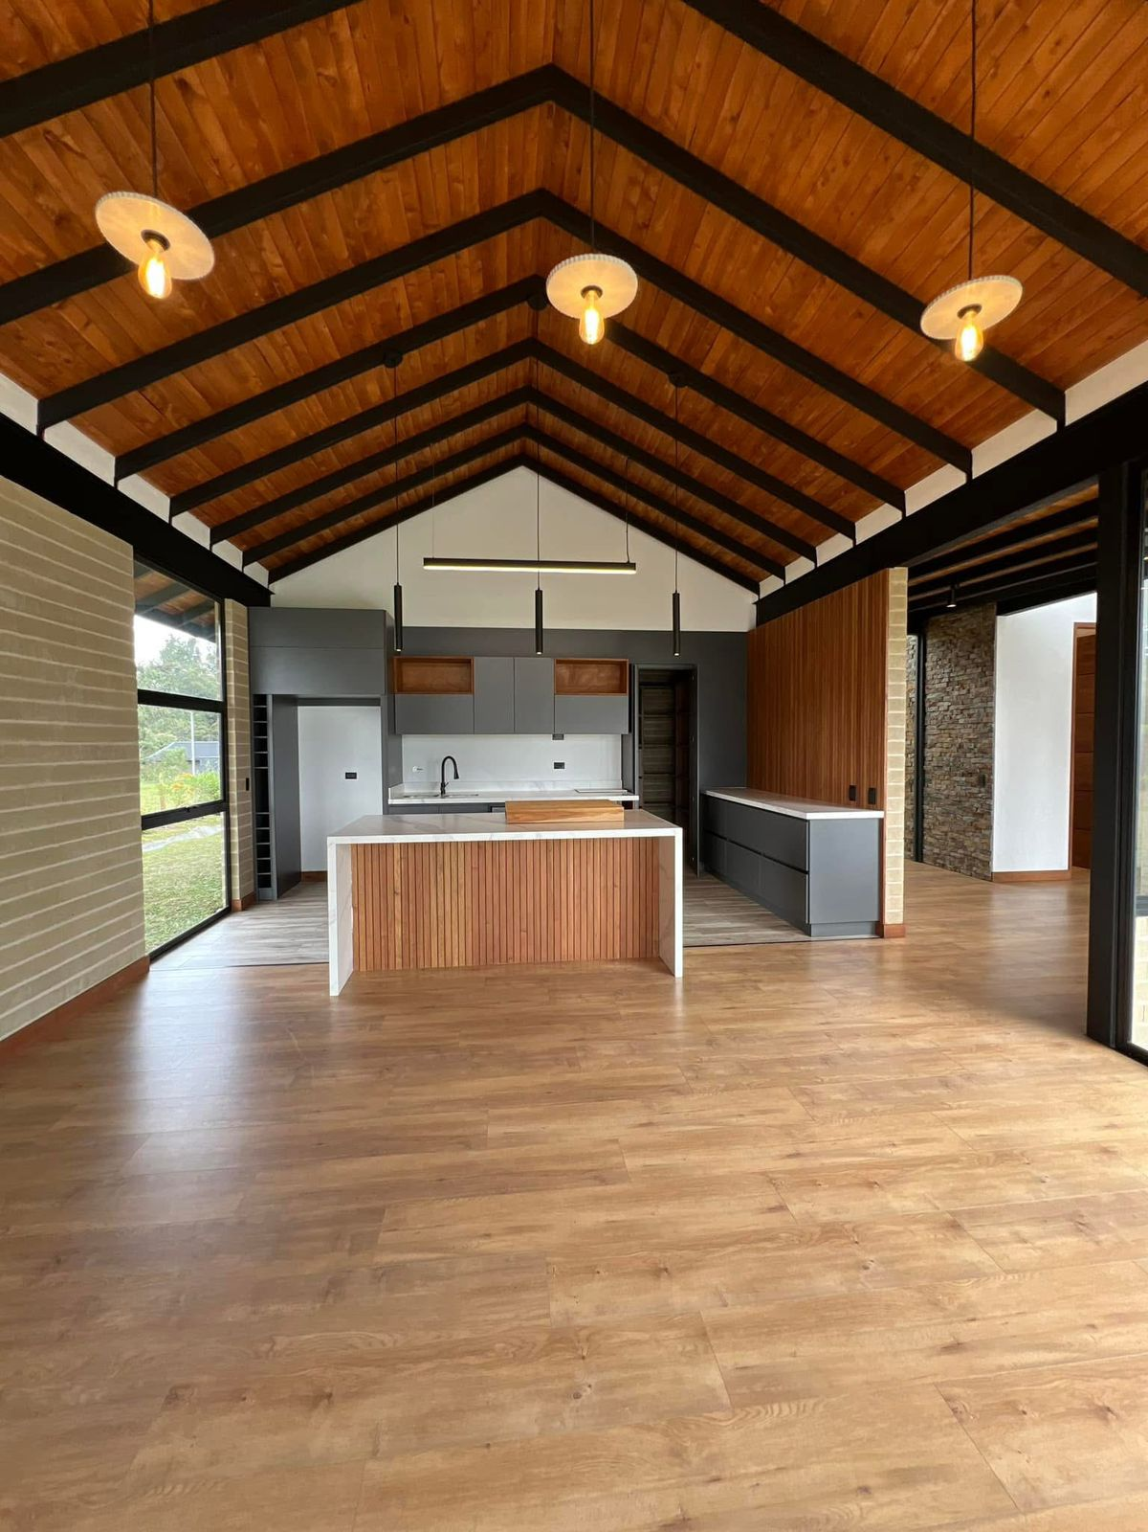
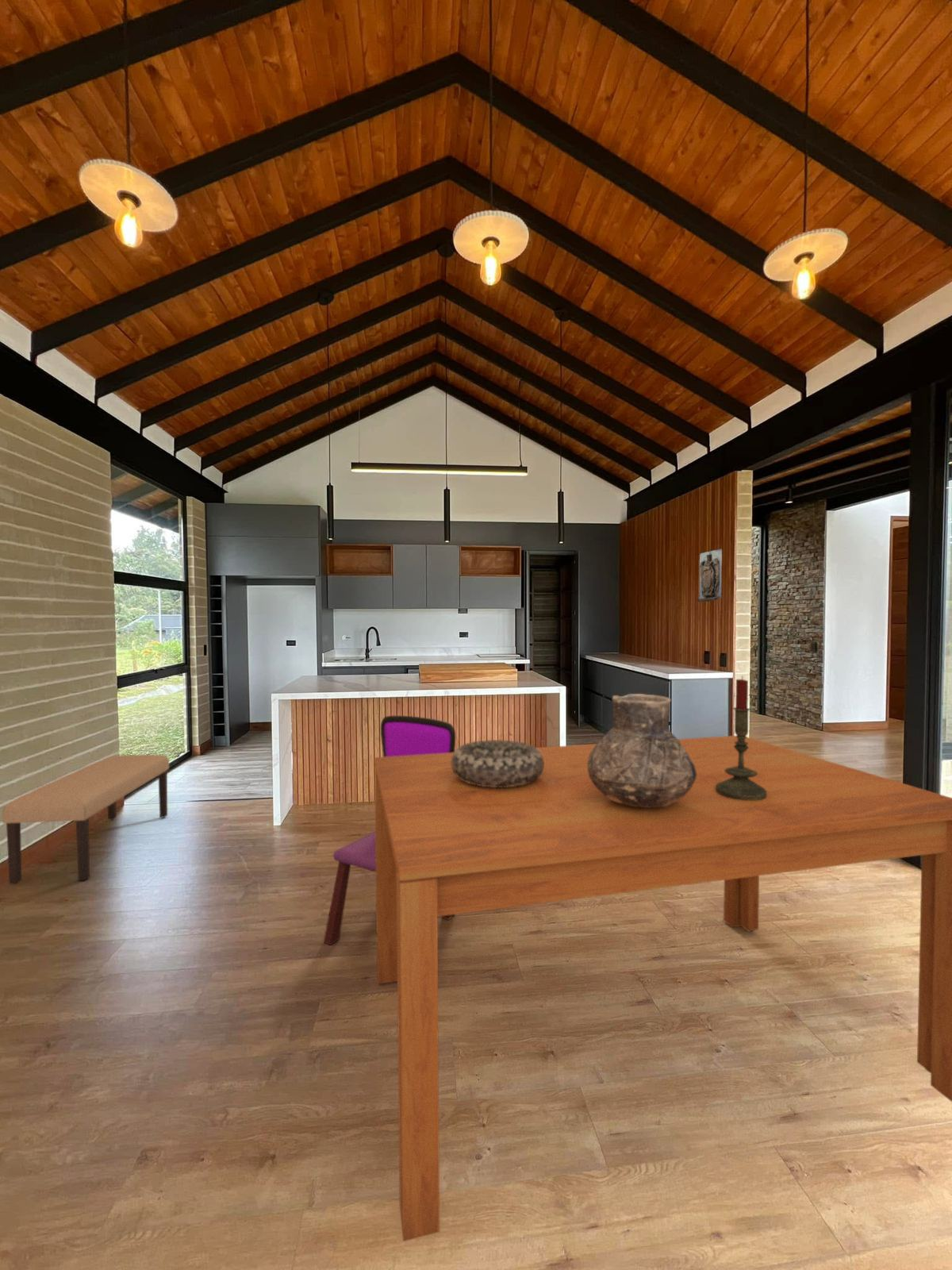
+ dining chair (374, 831)
+ vase (640, 749)
+ candle (741, 733)
+ dining table (630, 891)
+ decorative bowl (497, 762)
+ bench (98, 808)
+ wall sculpture (708, 576)
